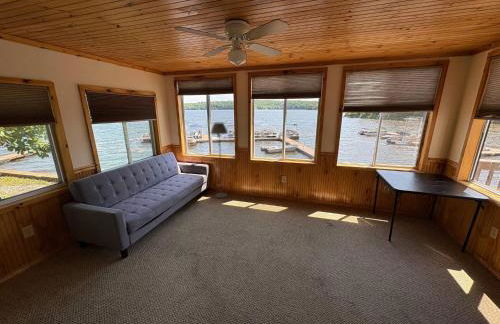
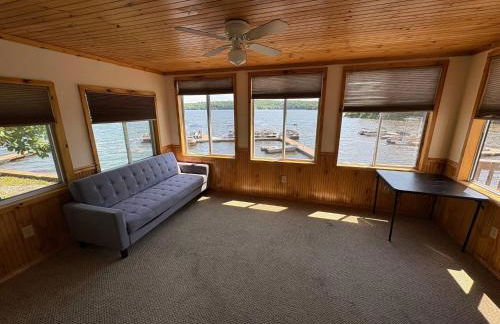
- floor lamp (220, 160)
